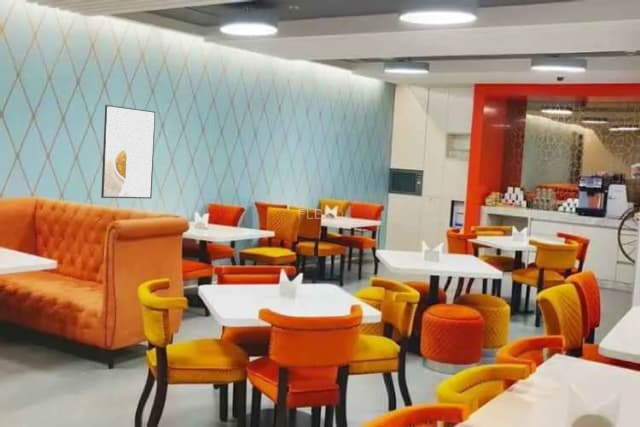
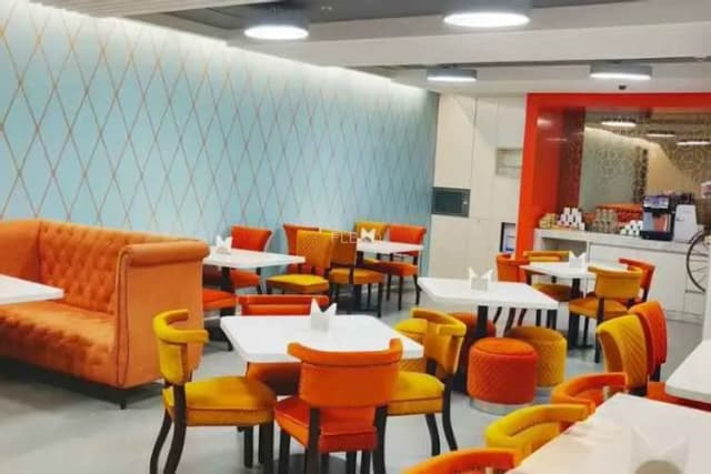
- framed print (129, 153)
